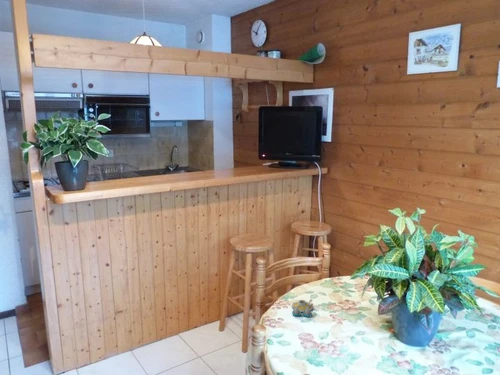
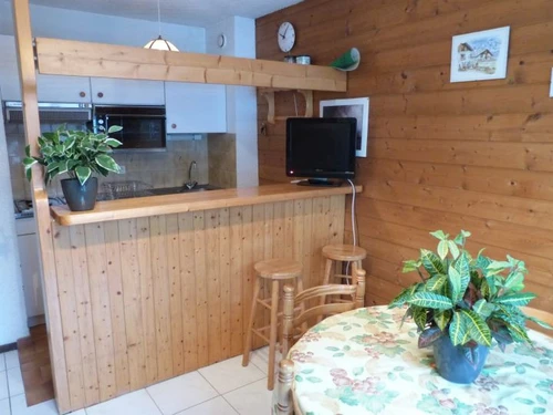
- salt and pepper shaker set (302, 305)
